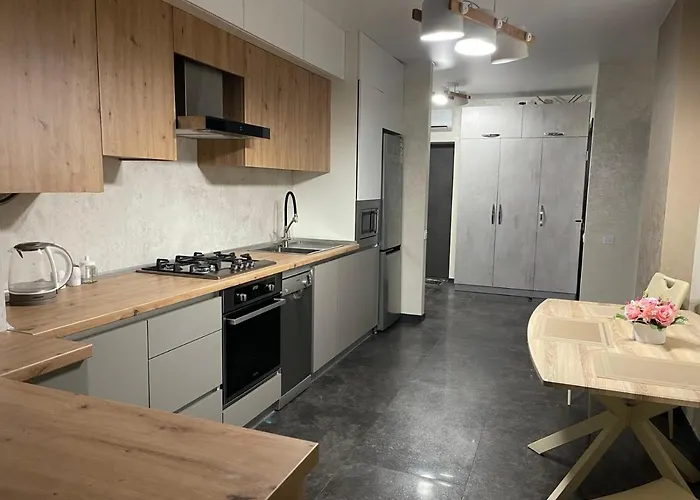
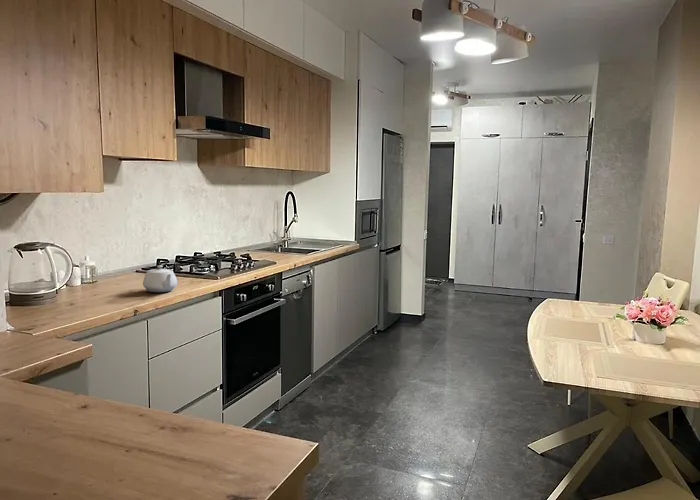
+ teapot (161, 278)
